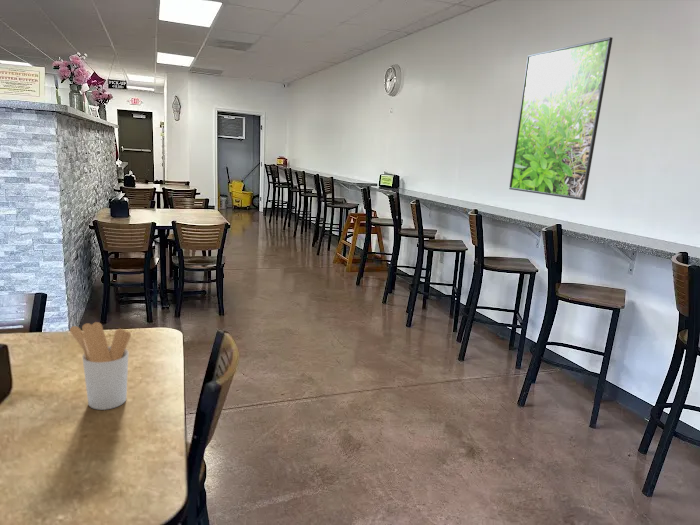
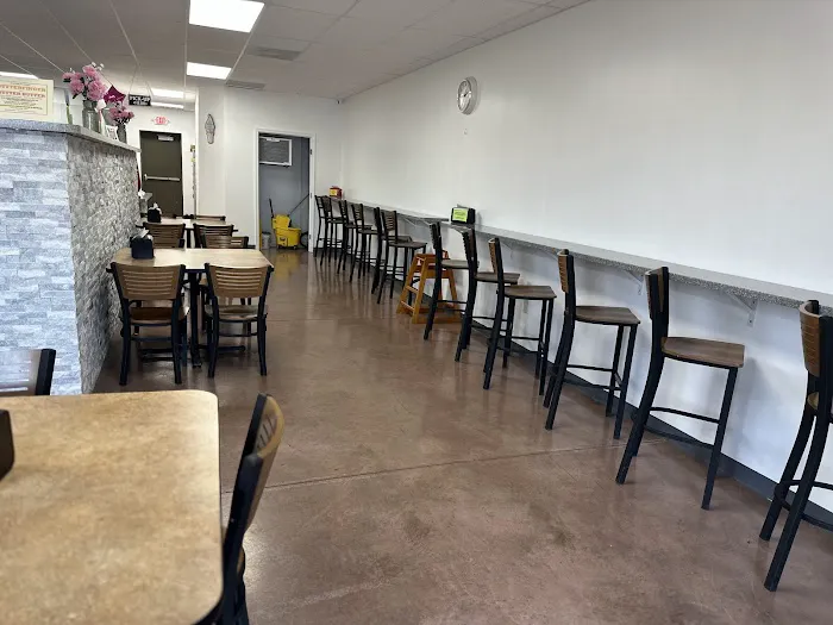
- utensil holder (99, 363)
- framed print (554, 122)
